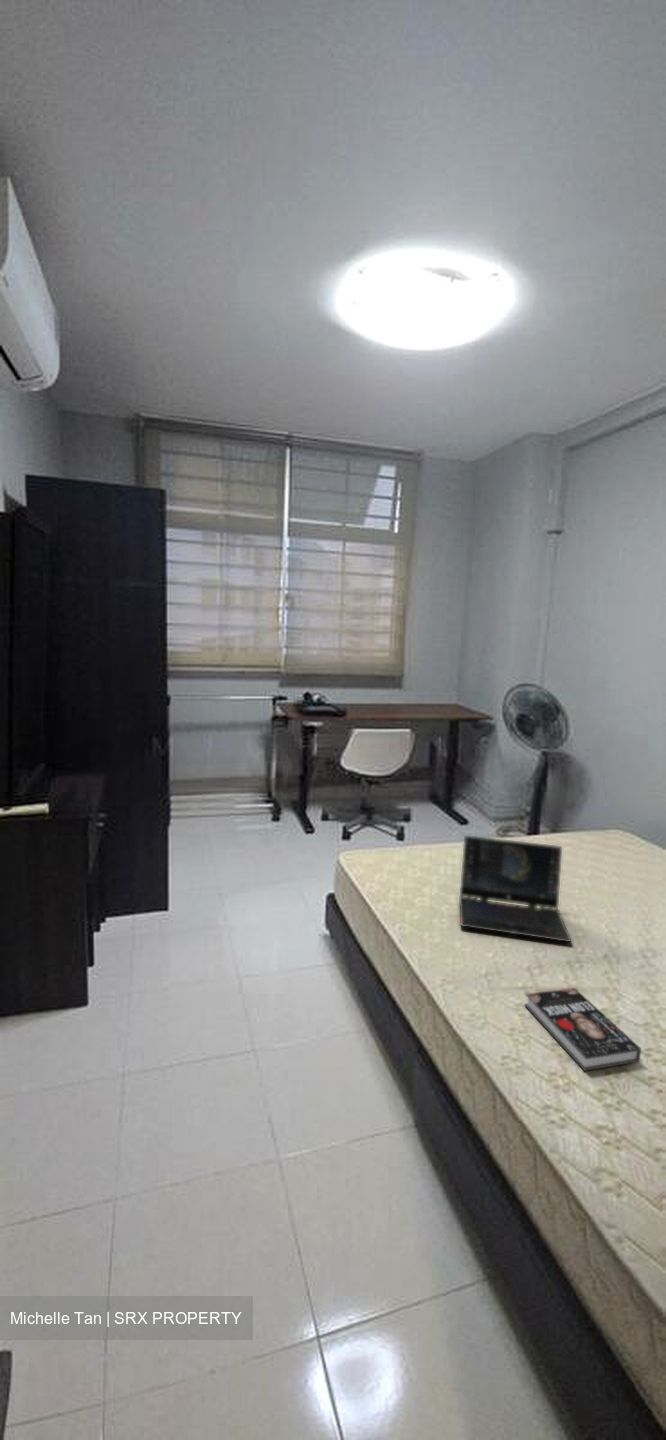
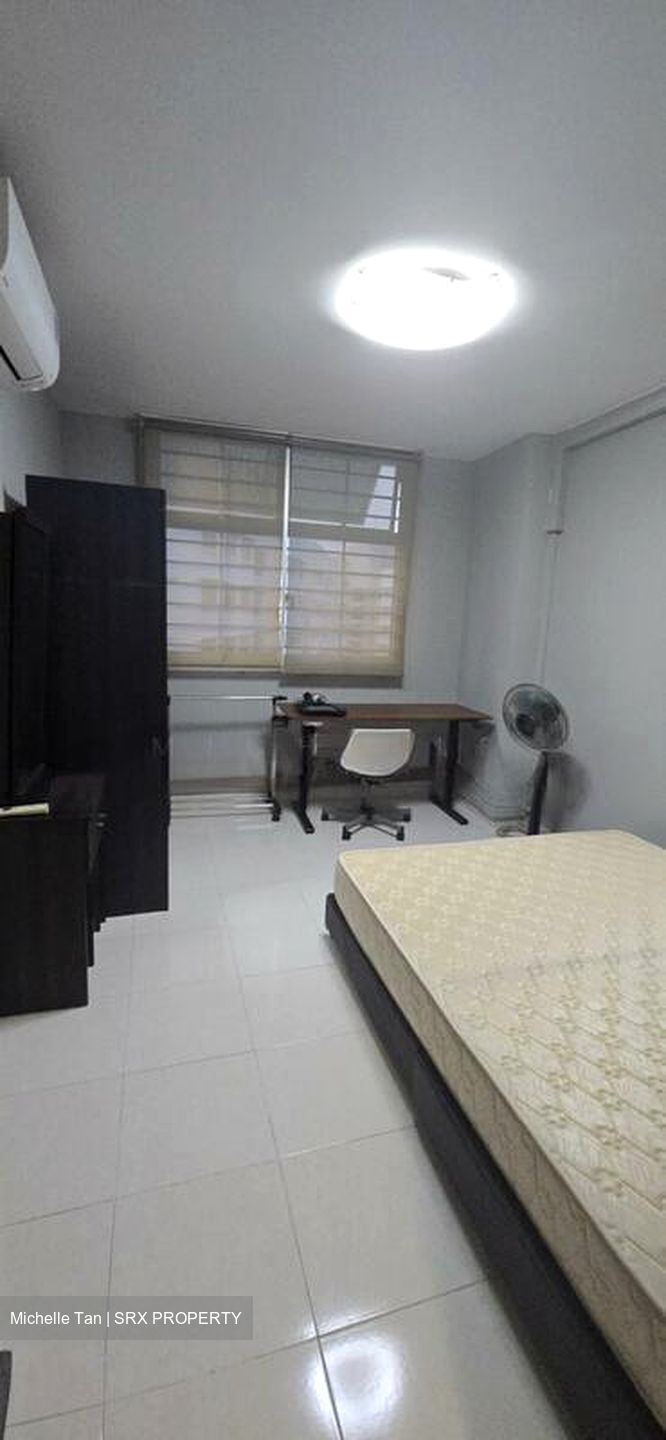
- book (578, 1025)
- laptop computer (513, 886)
